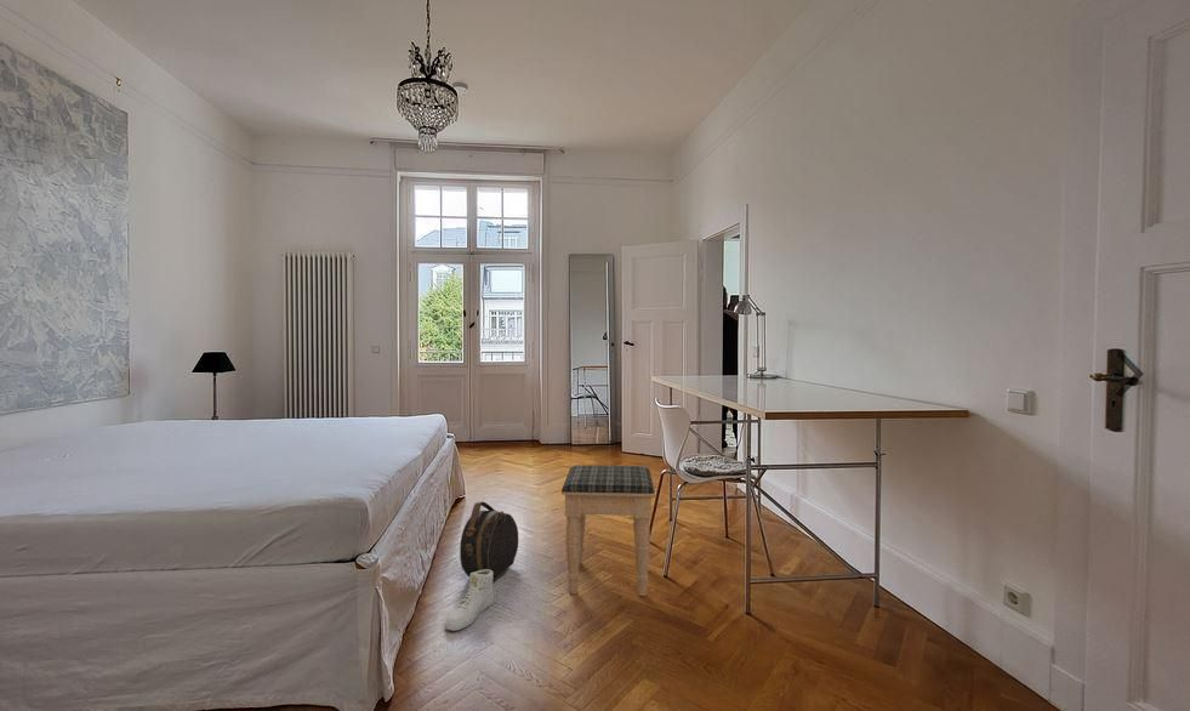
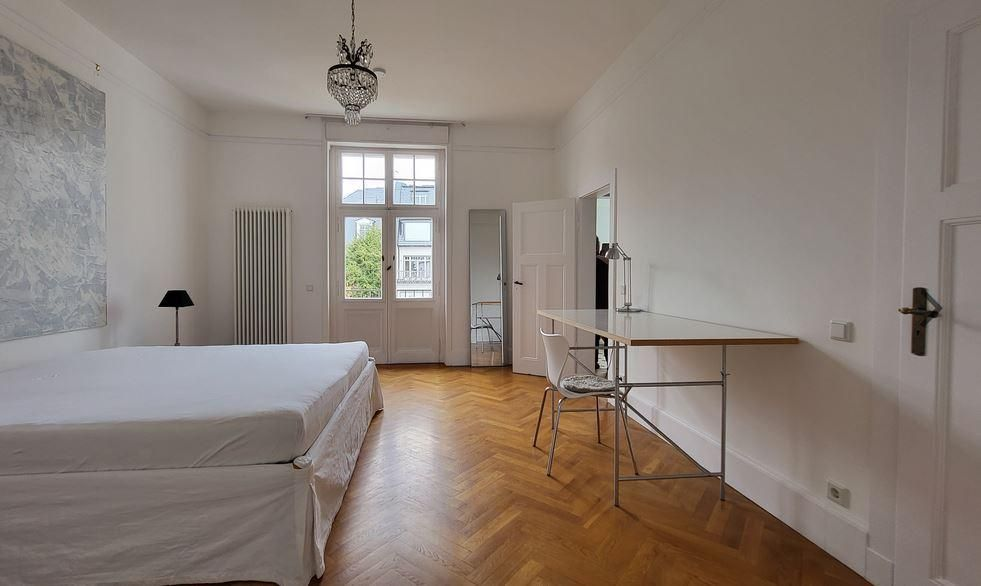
- footstool (610, 514)
- sneaker (469, 595)
- hat box (489, 537)
